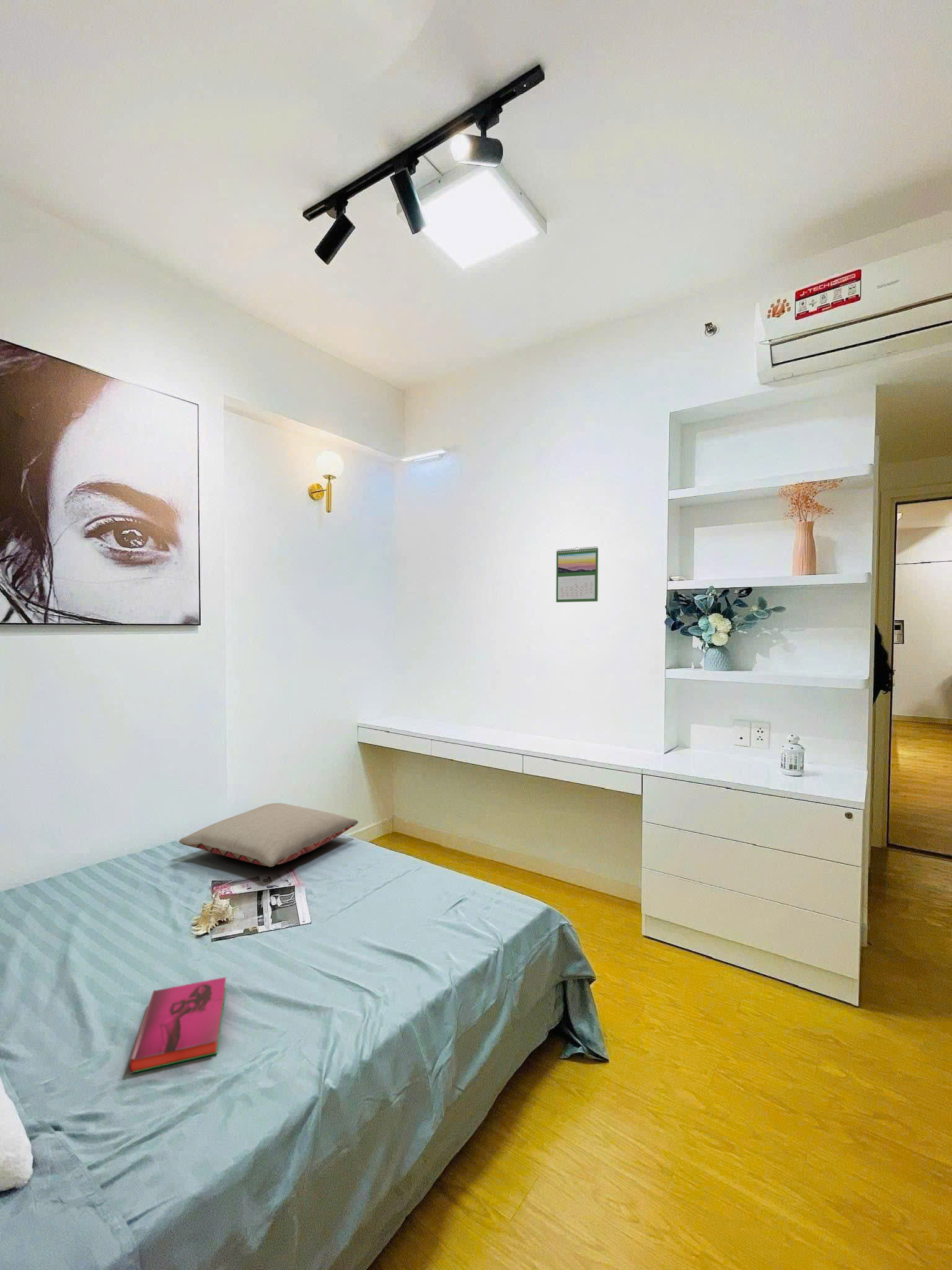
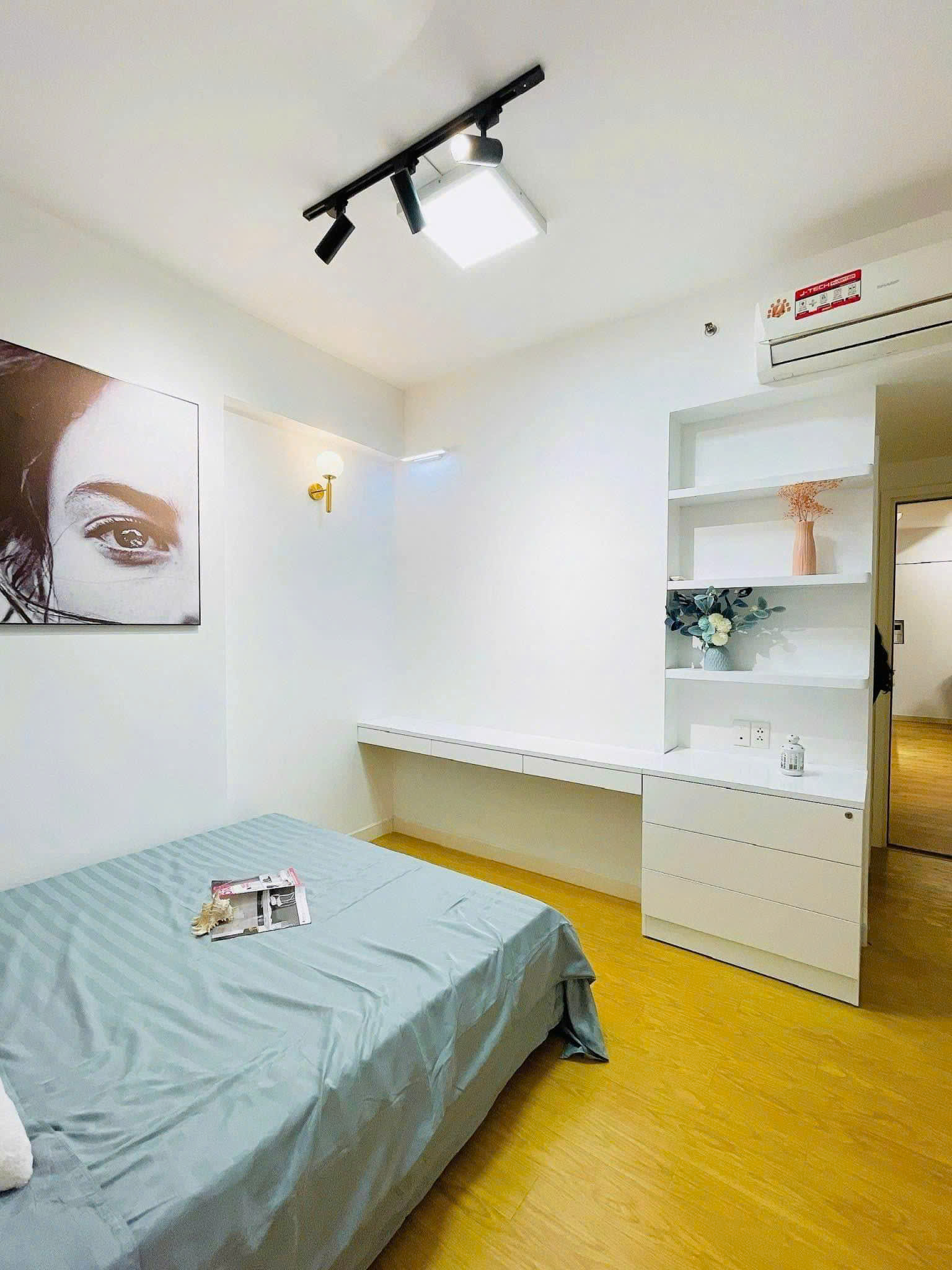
- hardback book (182, 1020)
- calendar (576, 574)
- pillow (273, 831)
